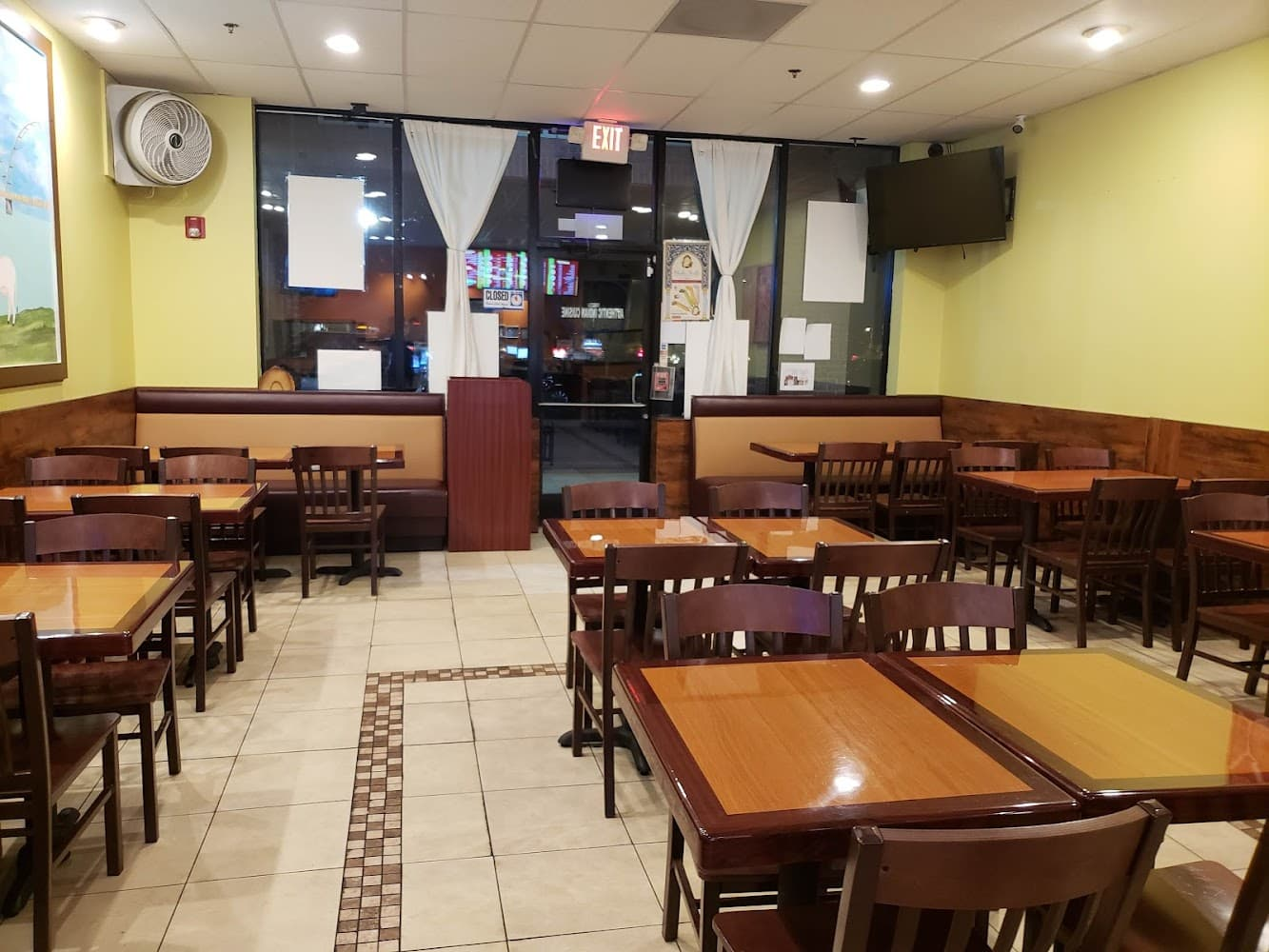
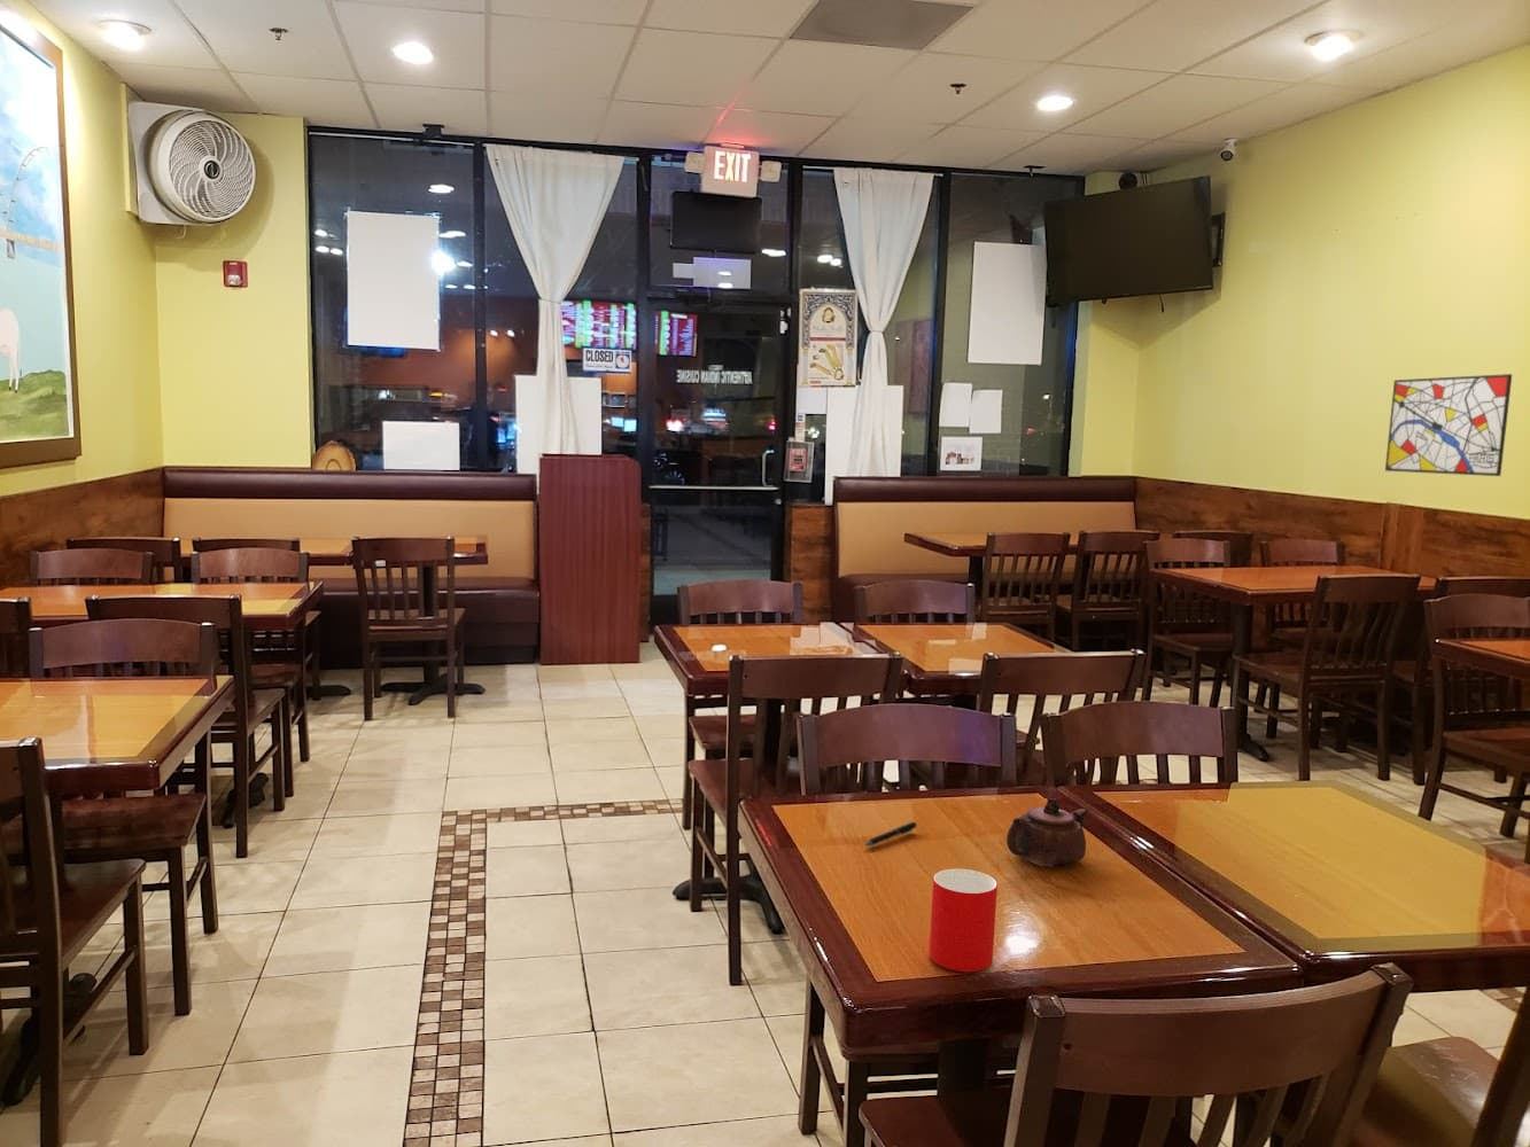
+ cup (956, 913)
+ wall art (1444, 425)
+ teapot (1047, 828)
+ pen (890, 834)
